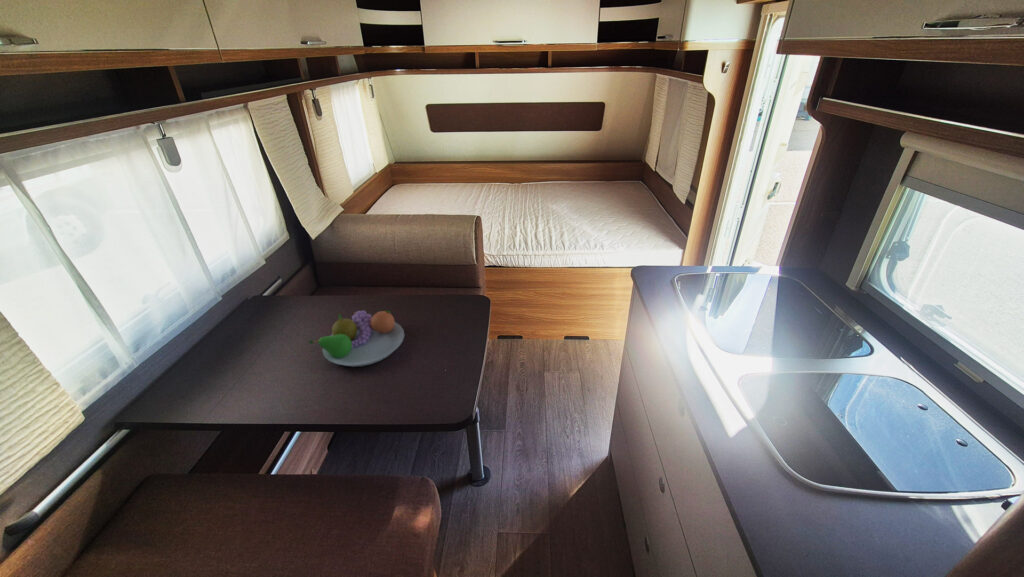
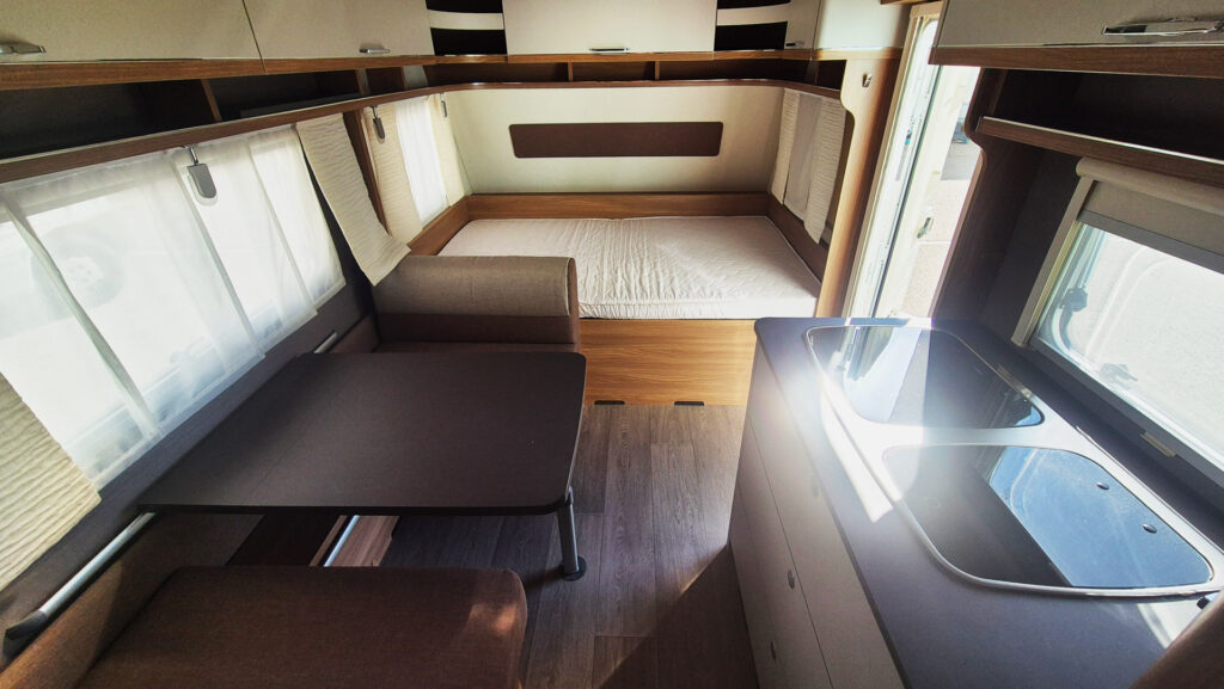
- fruit bowl (359, 334)
